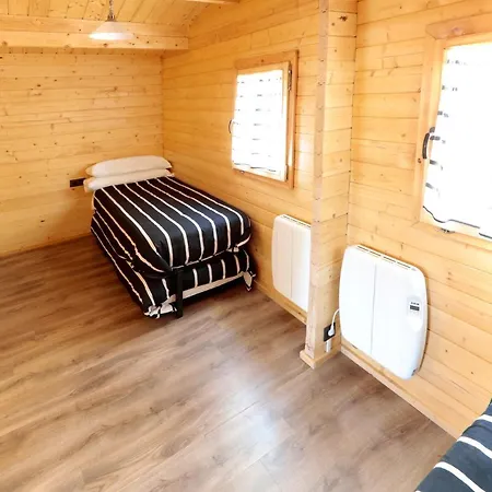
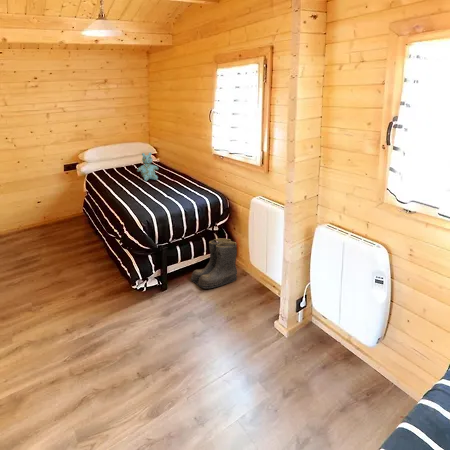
+ boots (214, 262)
+ stuffed bear (148, 166)
